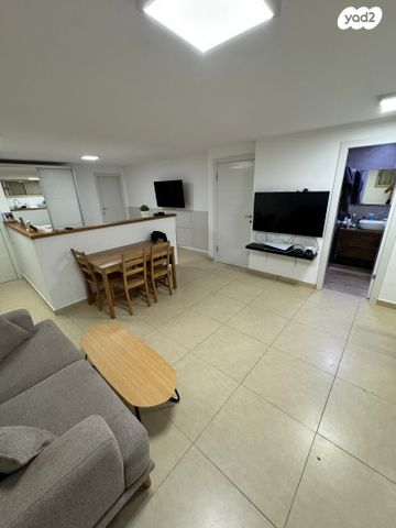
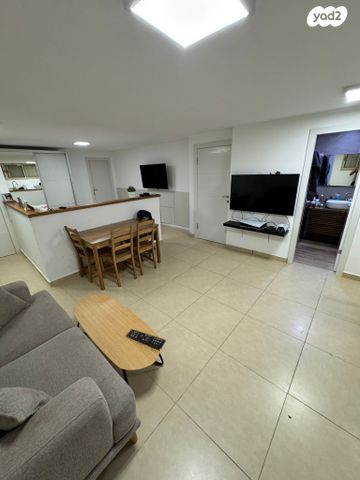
+ remote control (145, 338)
